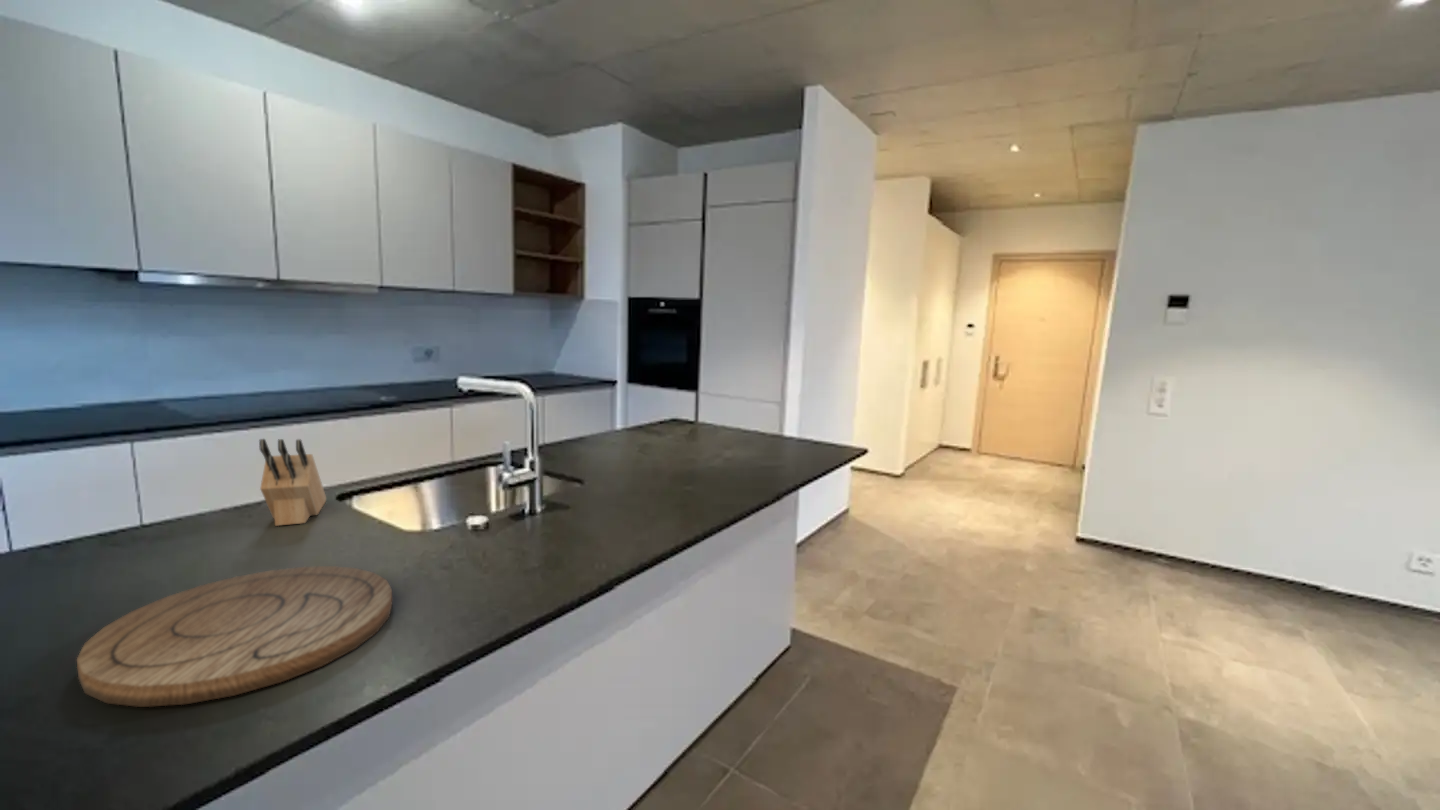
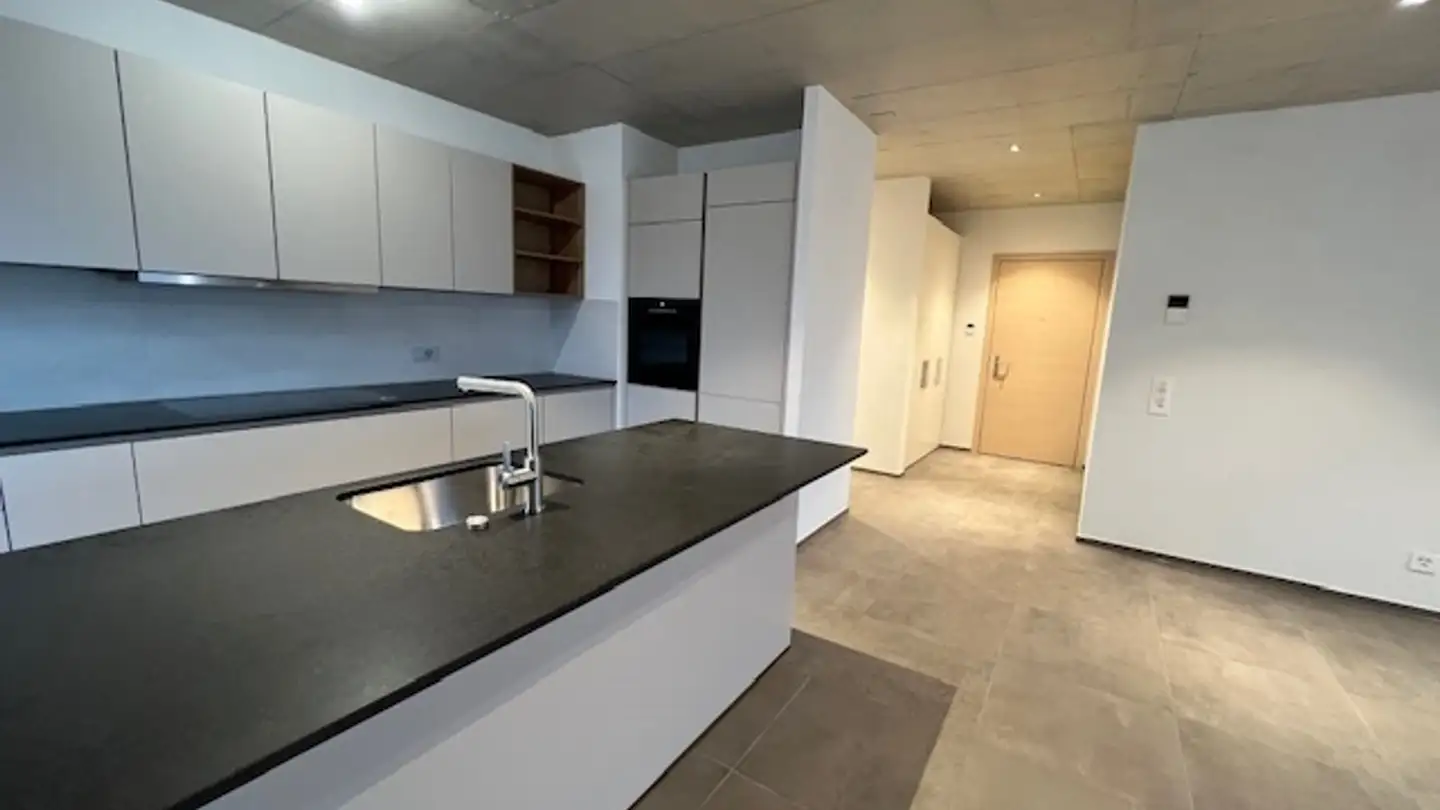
- cutting board (255, 622)
- knife block (293, 474)
